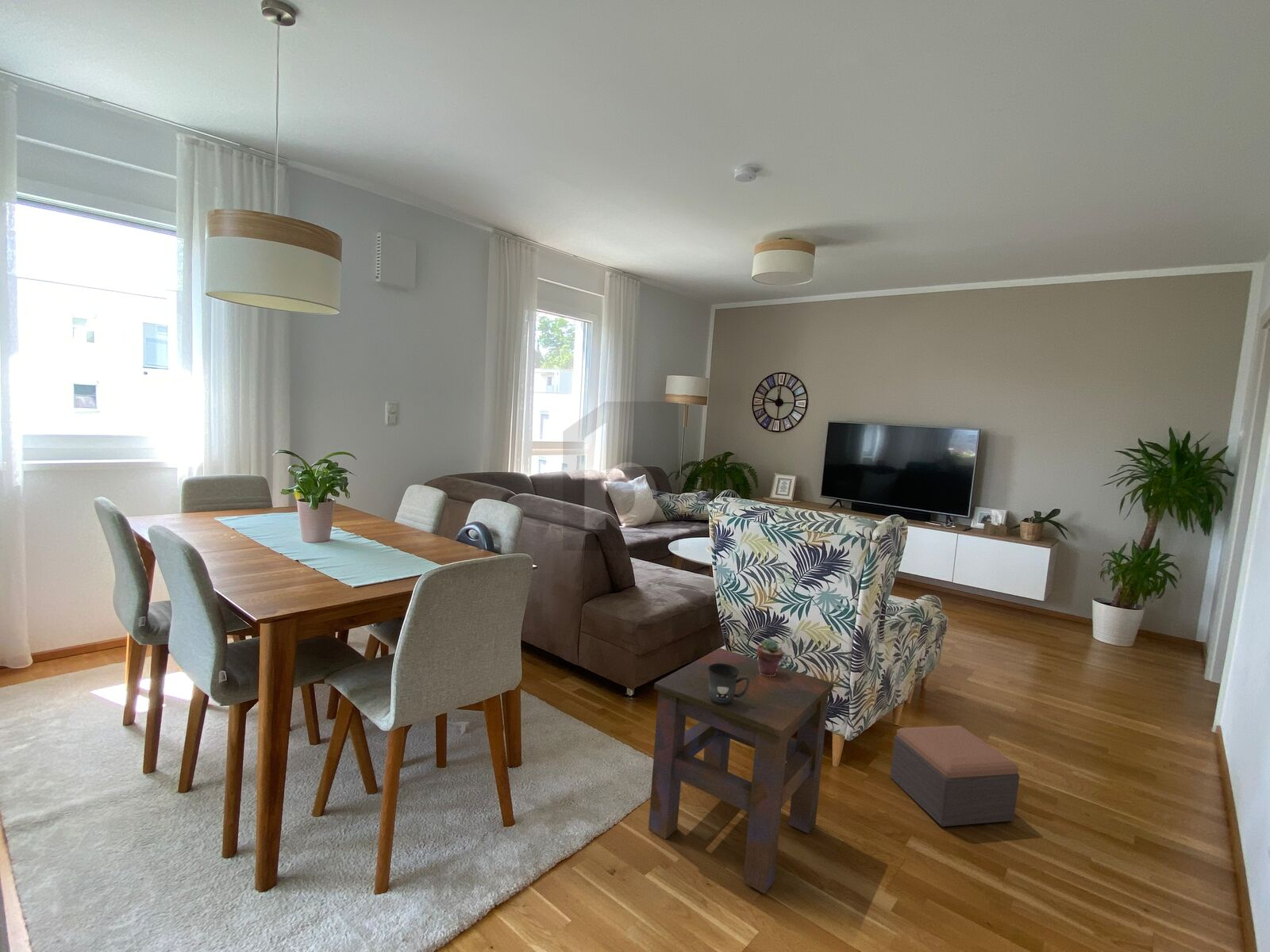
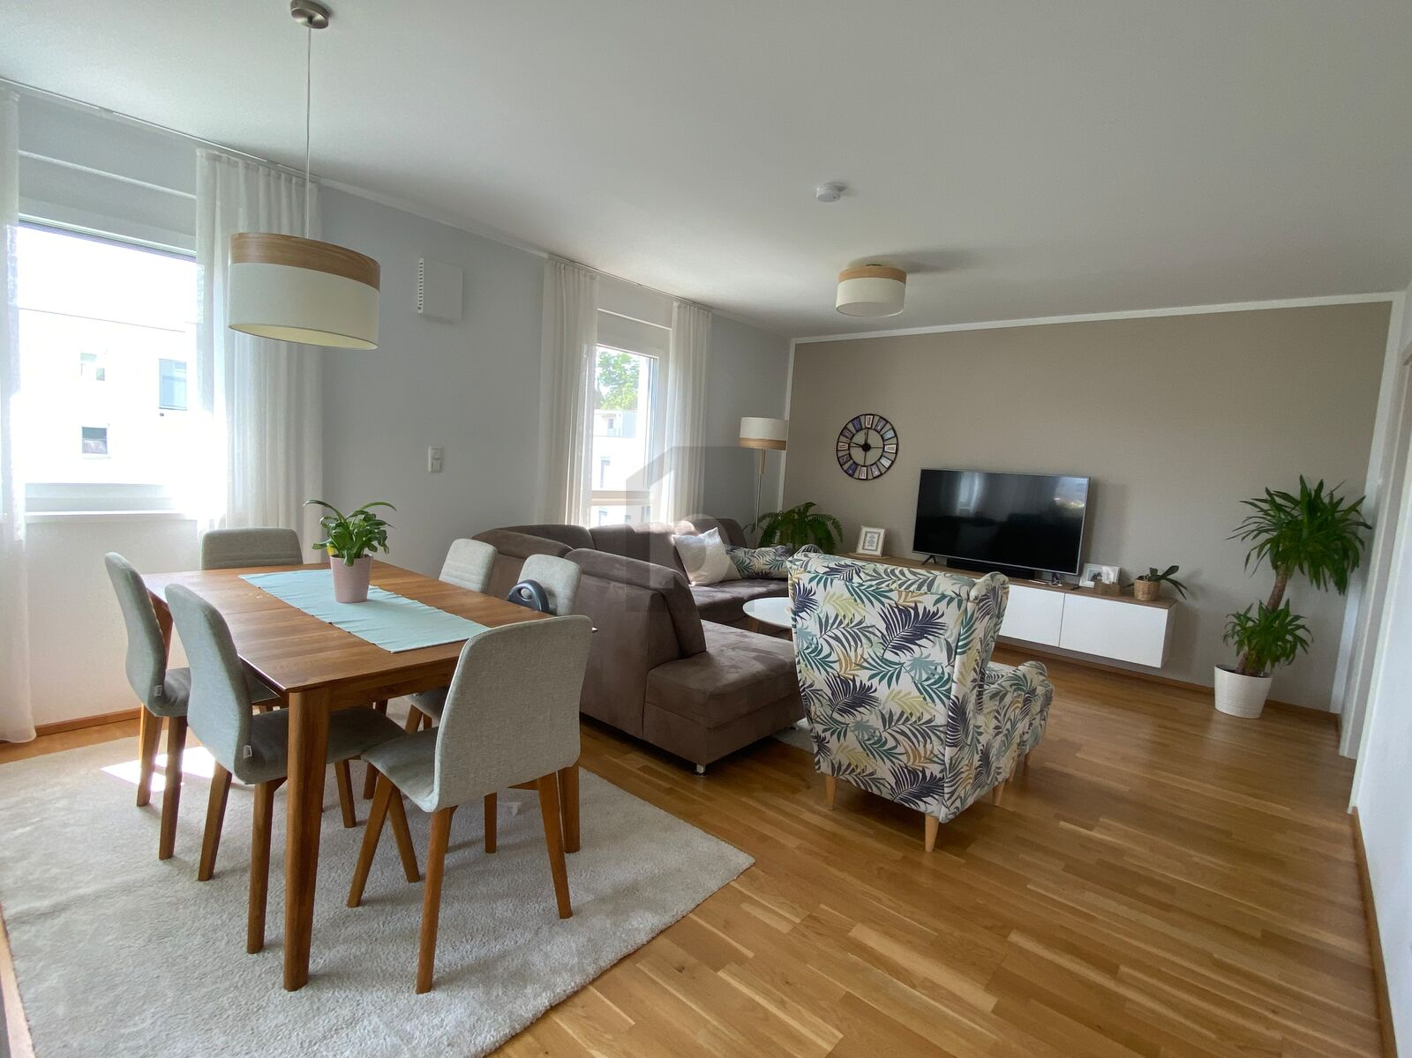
- side table (729, 753)
- footstool (952, 770)
- potted succulent (769, 655)
- mug (728, 685)
